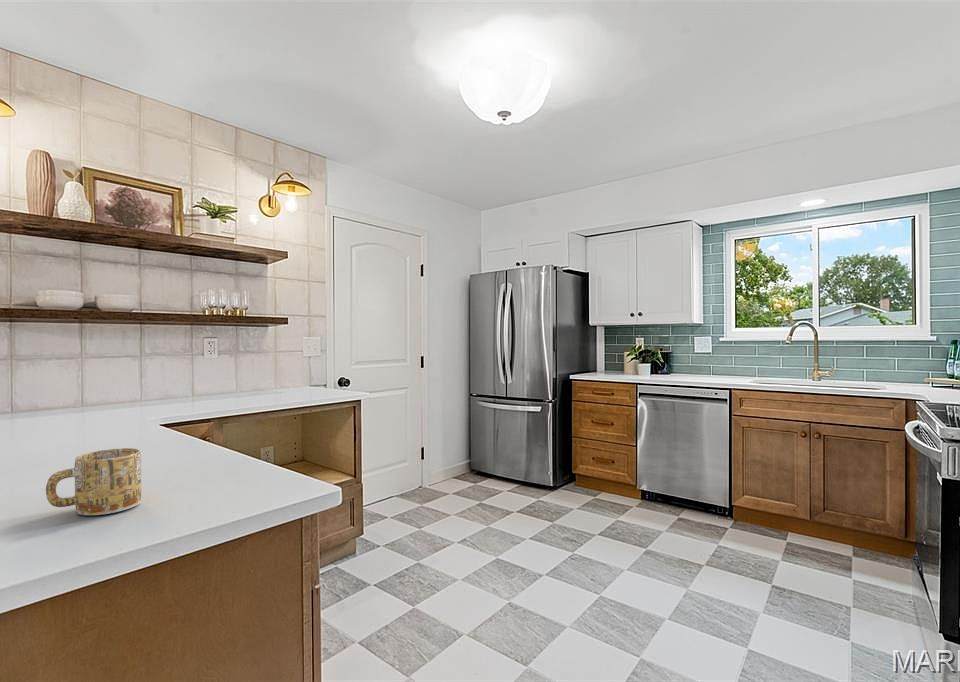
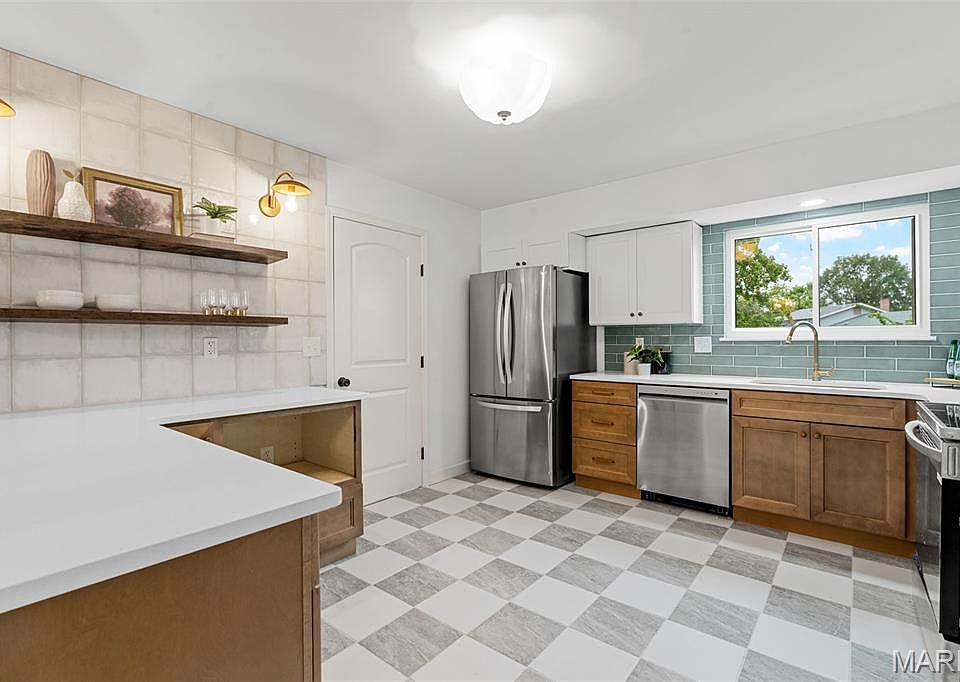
- mug (96, 483)
